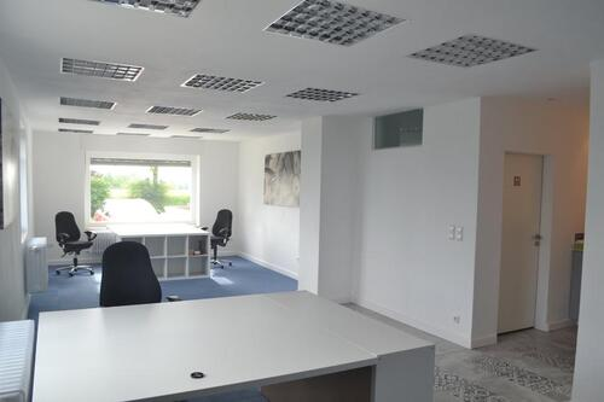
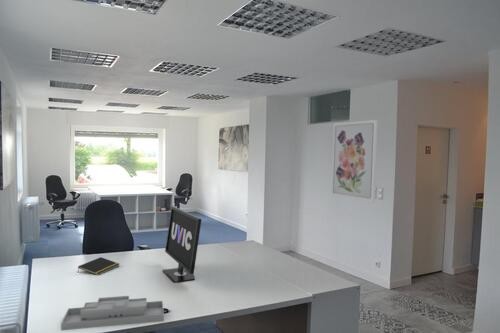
+ wall art (353, 160)
+ notepad (99, 265)
+ monitor (180, 243)
+ desk organizer (115, 309)
